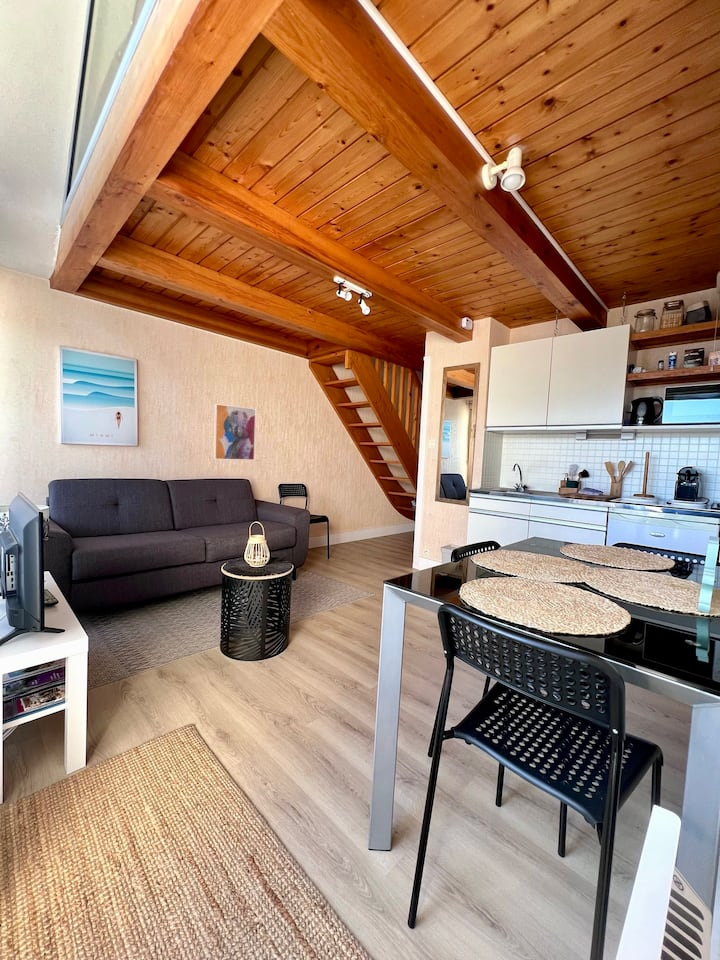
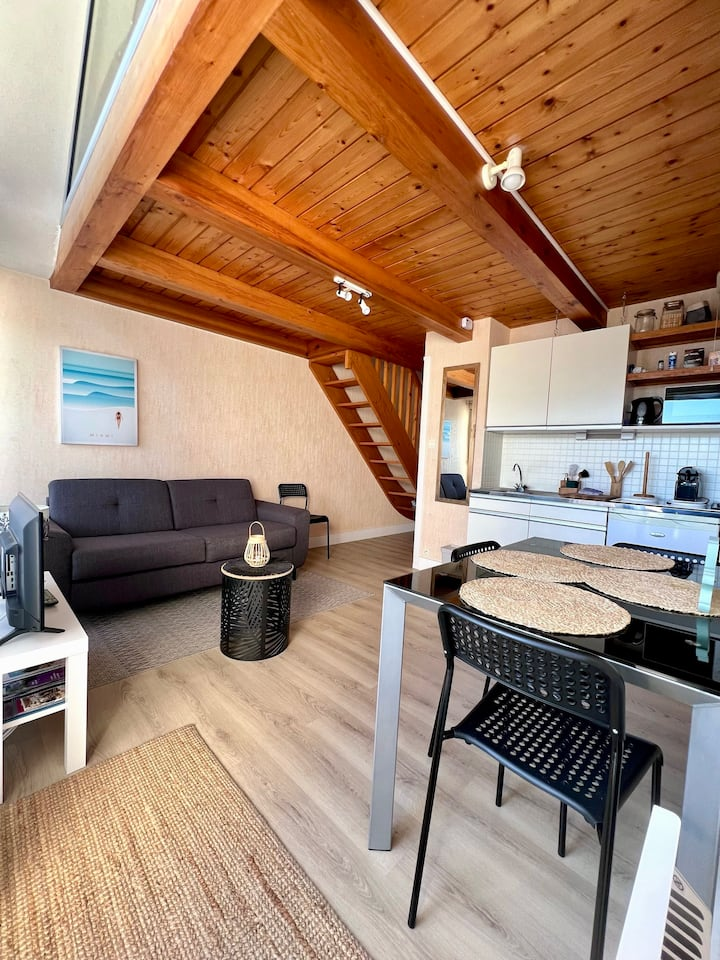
- wall art (235, 433)
